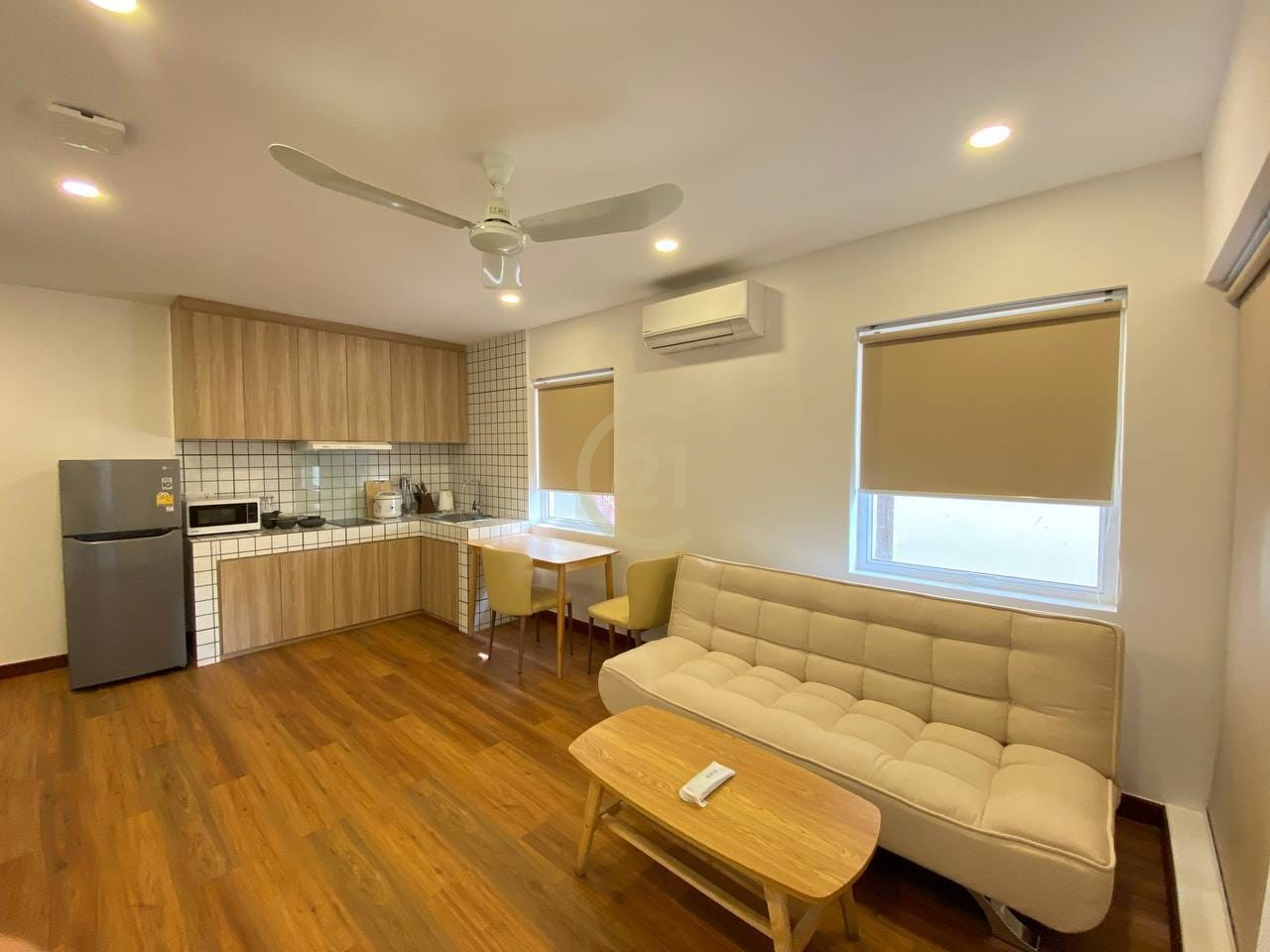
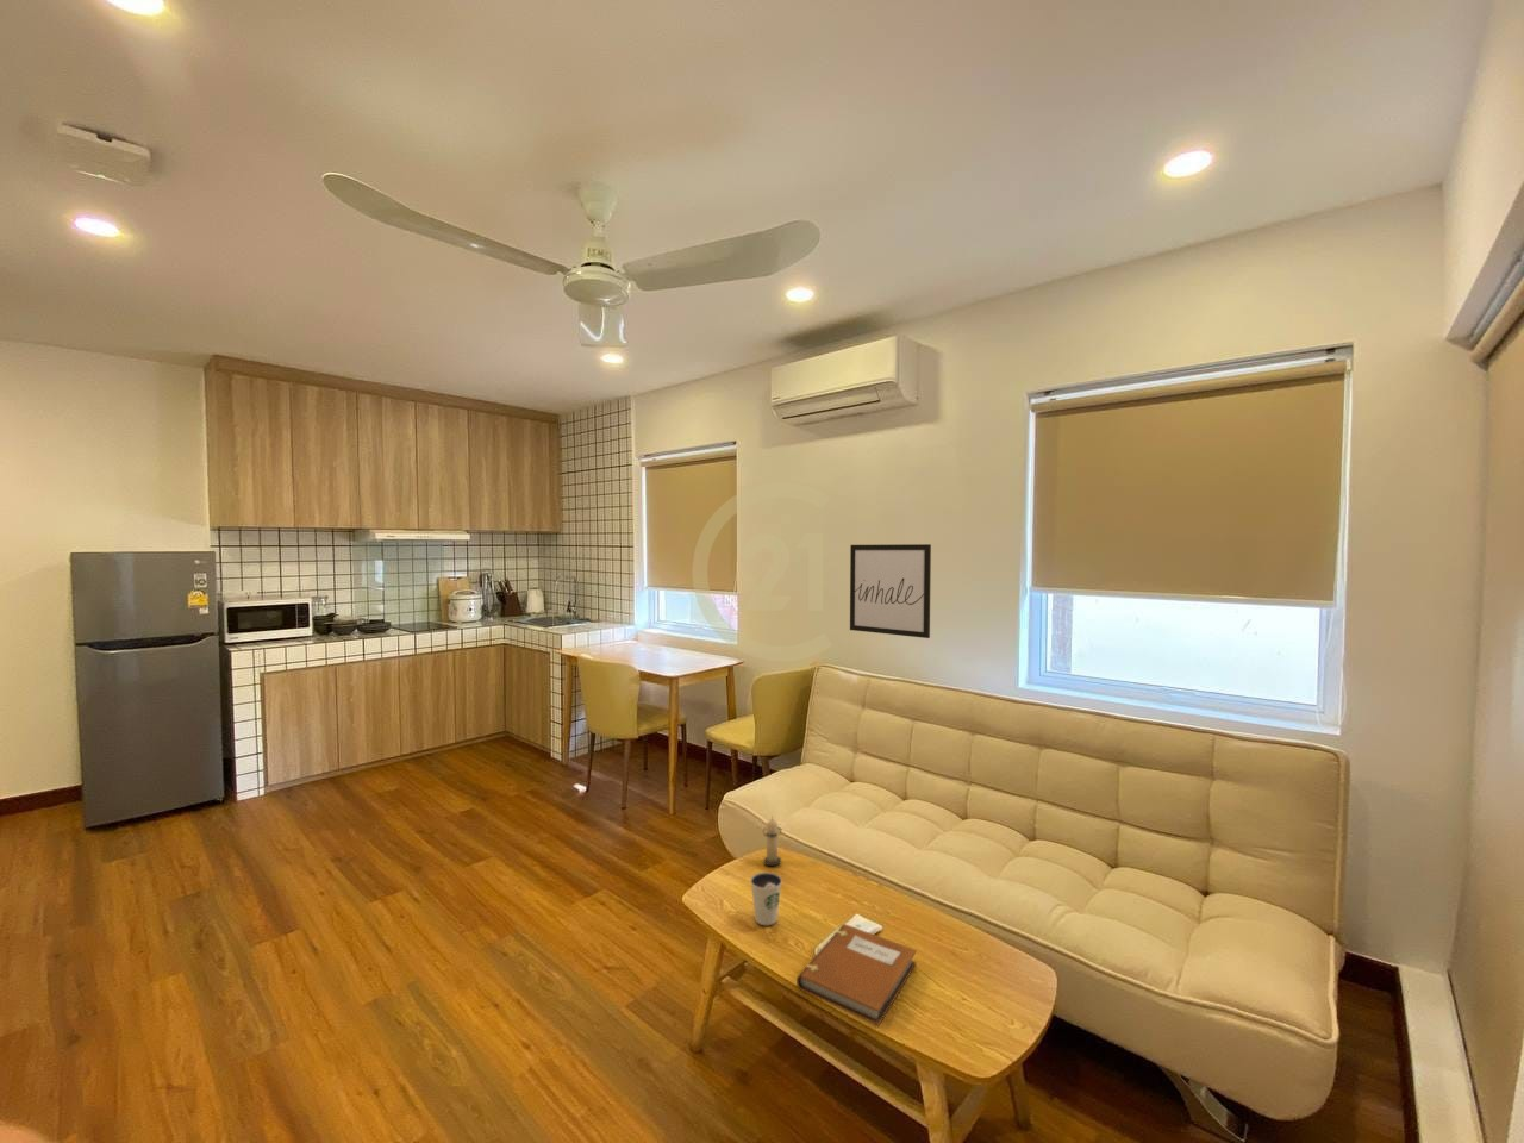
+ wall art (888, 590)
+ candle (772, 839)
+ notebook (858, 967)
+ dixie cup (766, 899)
